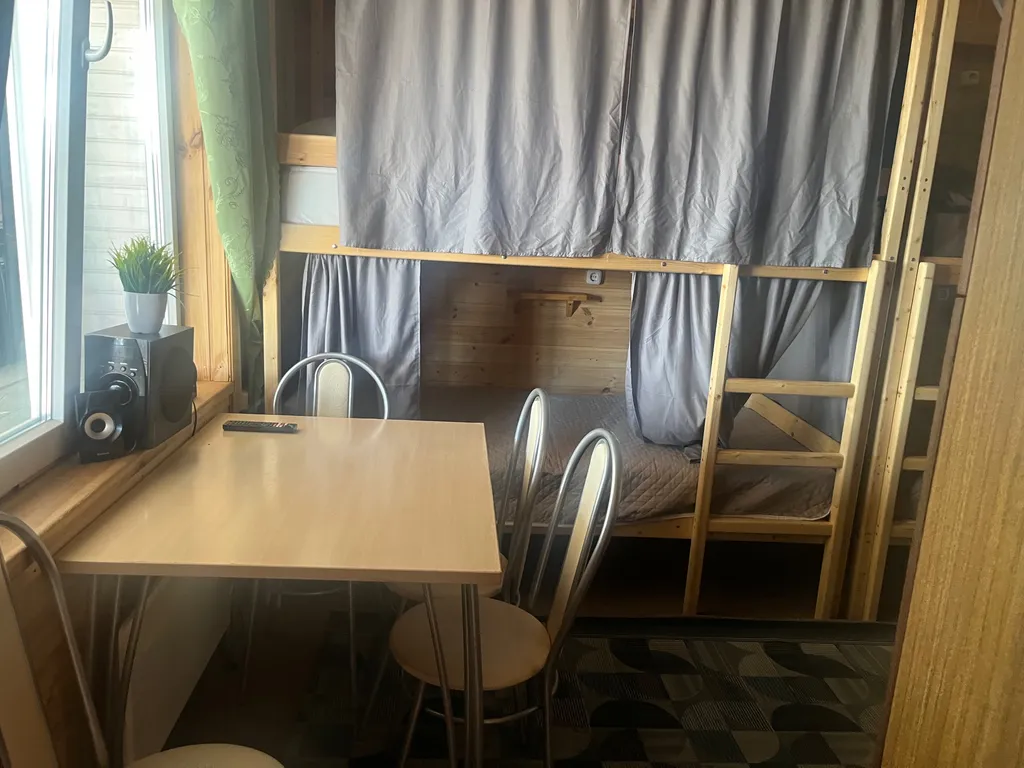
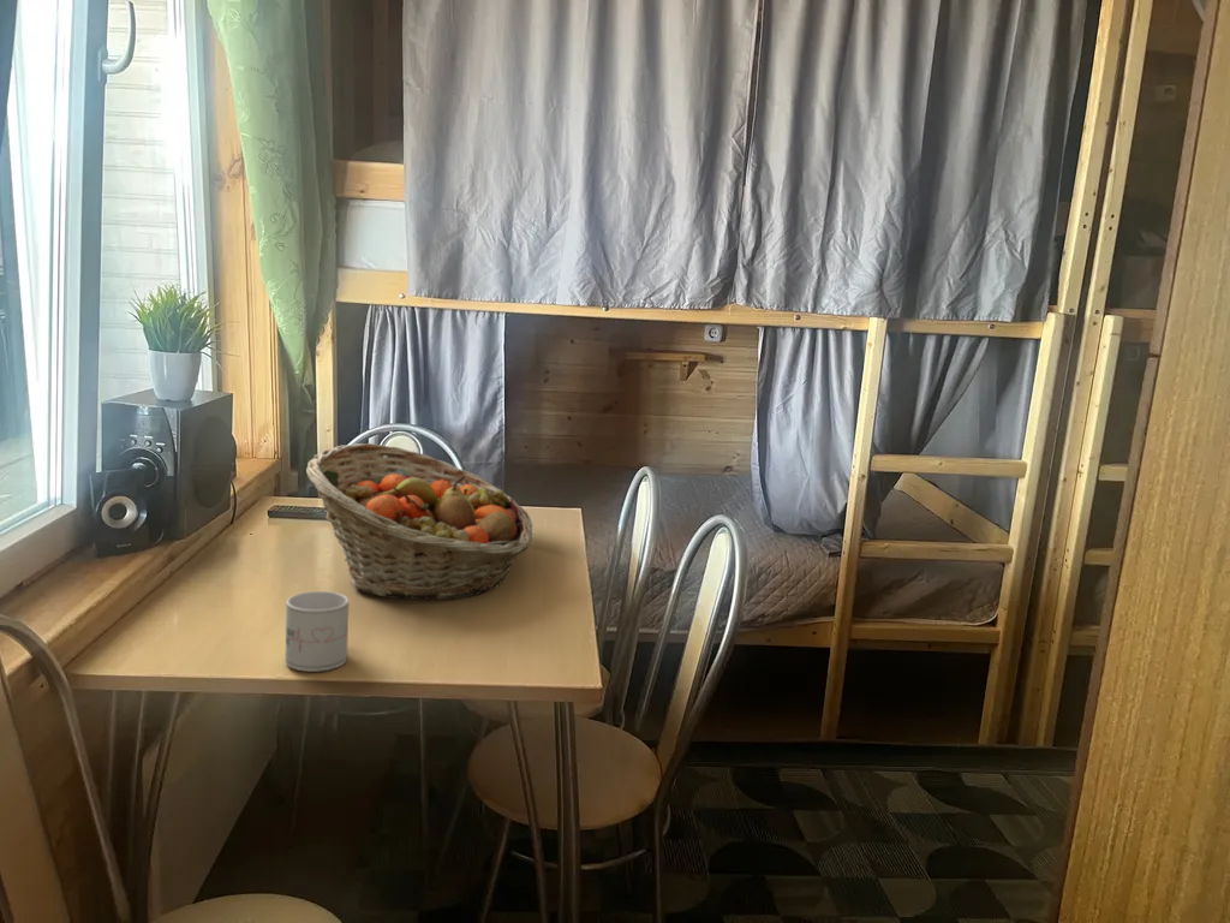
+ fruit basket (424, 514)
+ mug (318, 625)
